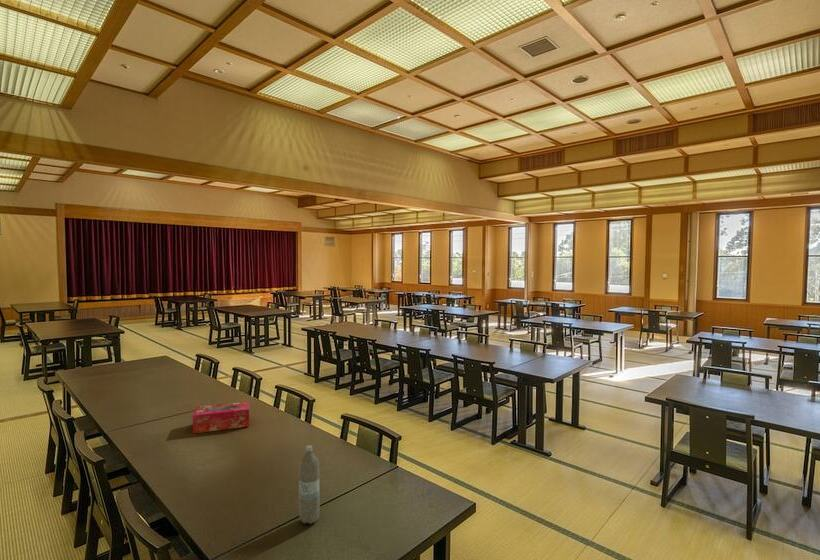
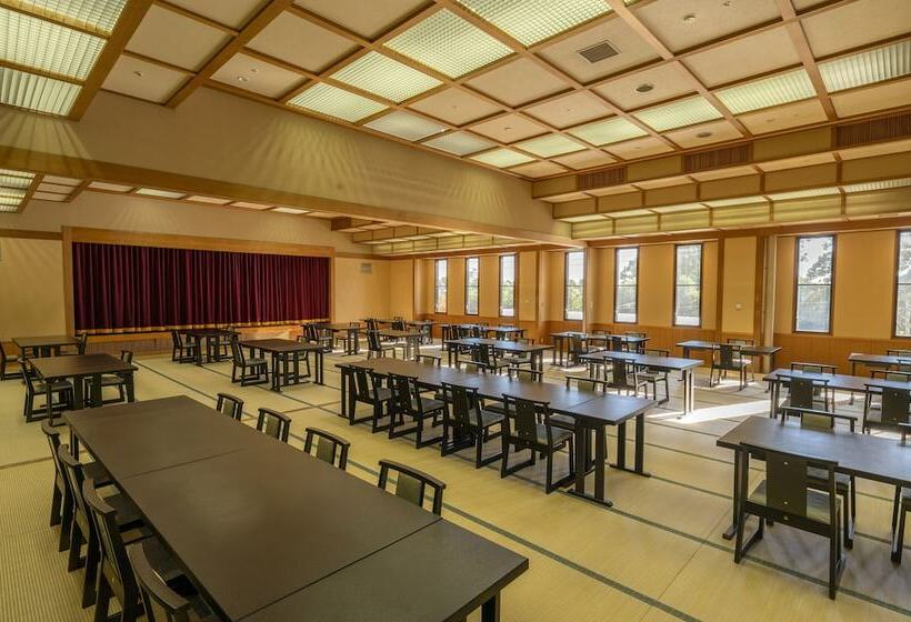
- water bottle (309, 483)
- tissue box (222, 416)
